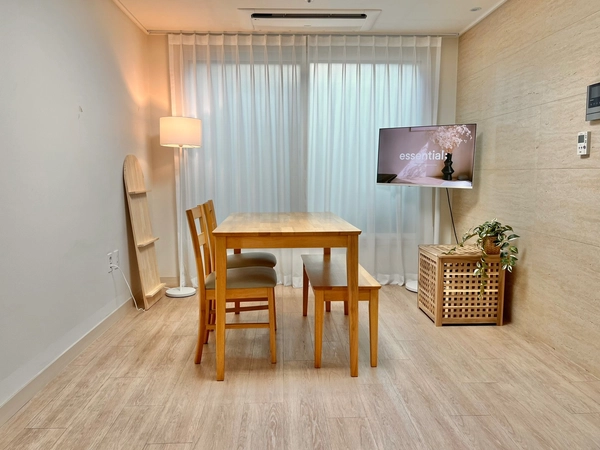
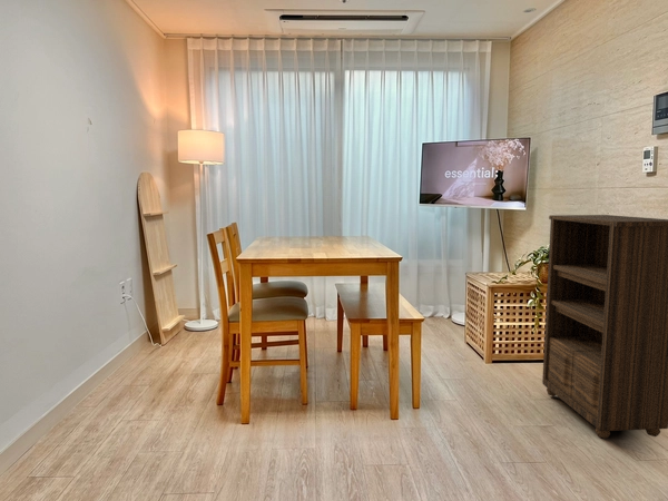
+ bookshelf (603, 318)
